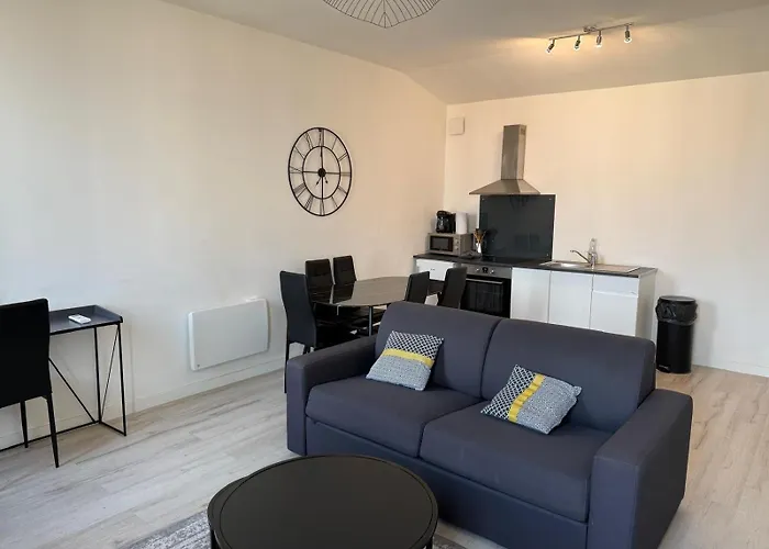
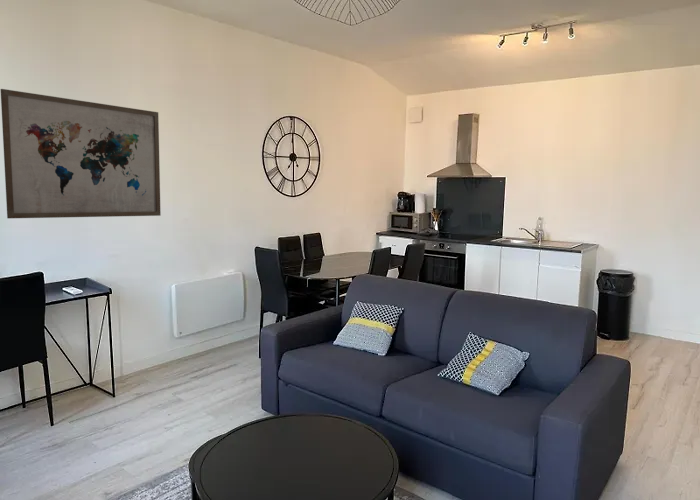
+ wall art (90, 160)
